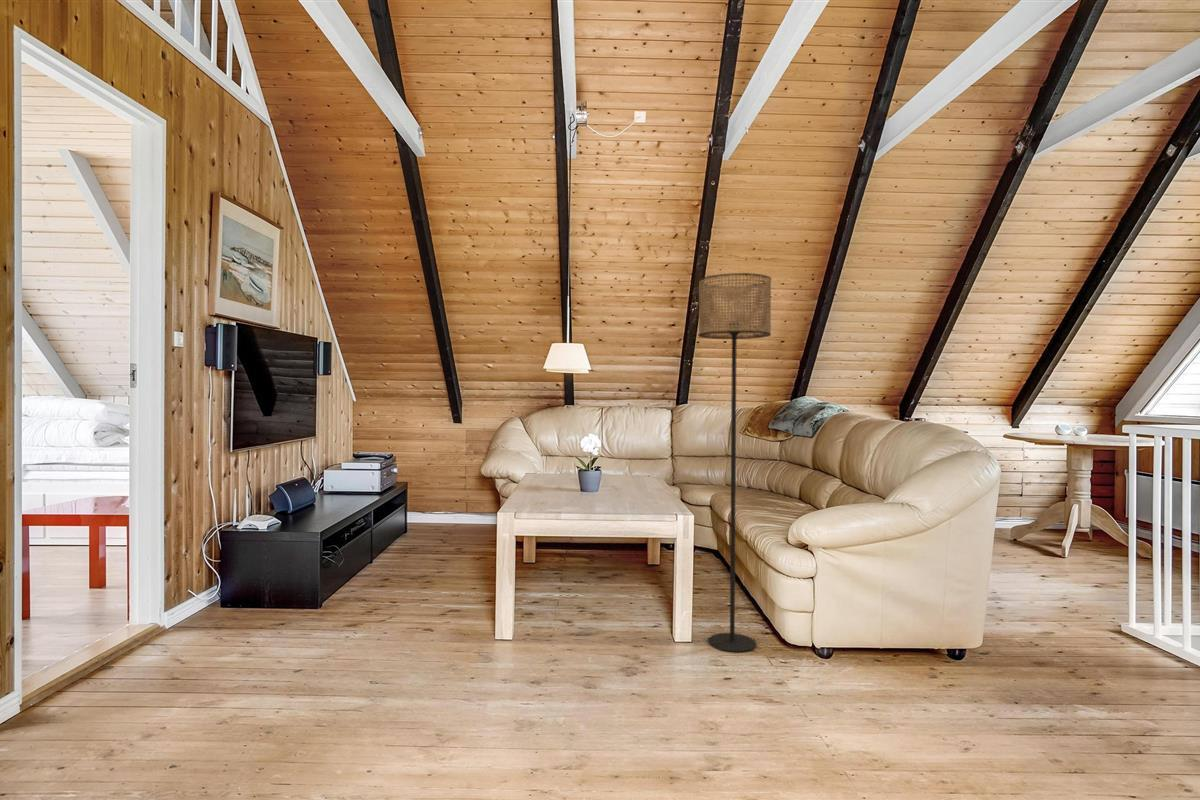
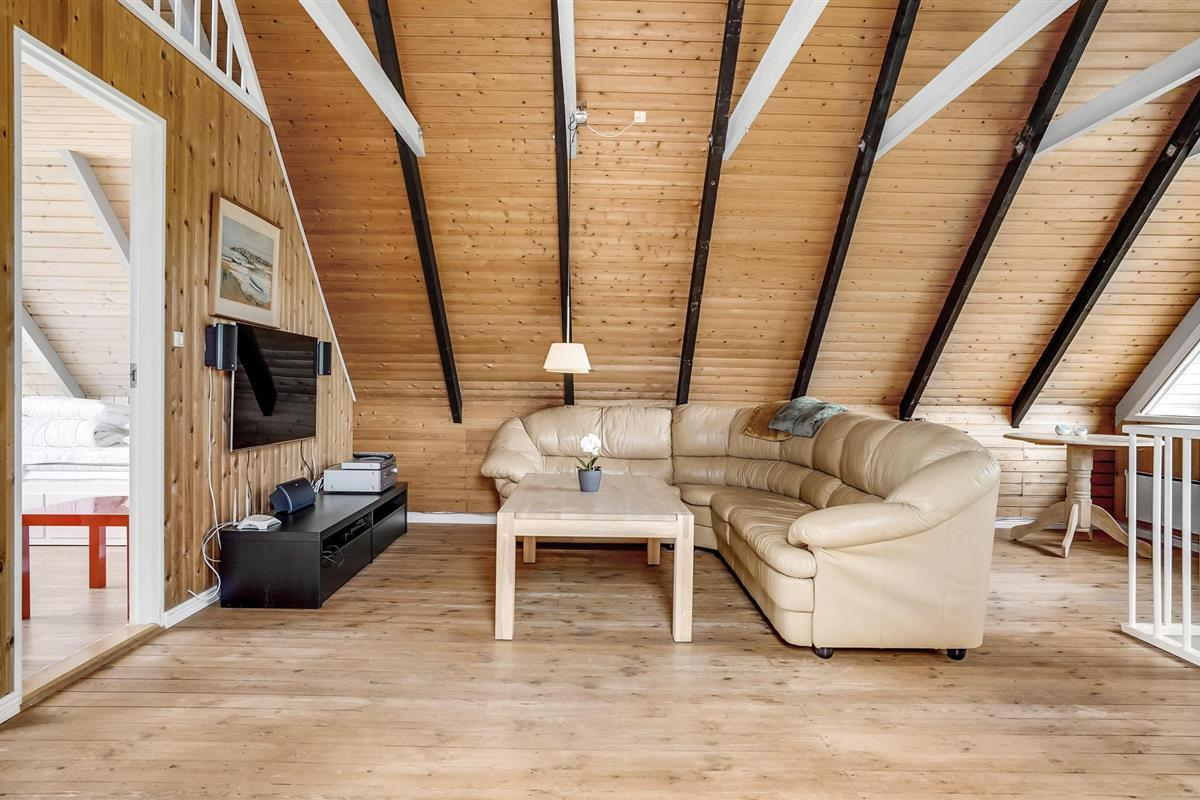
- floor lamp (733, 461)
